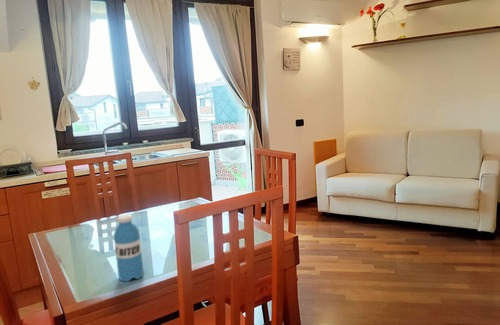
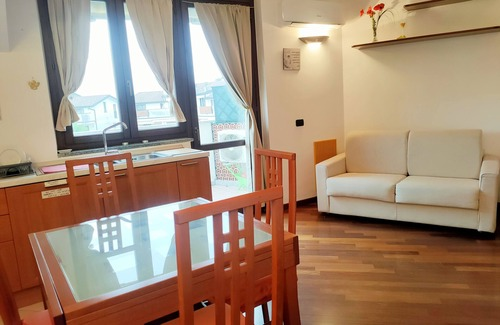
- water bottle (128, 246)
